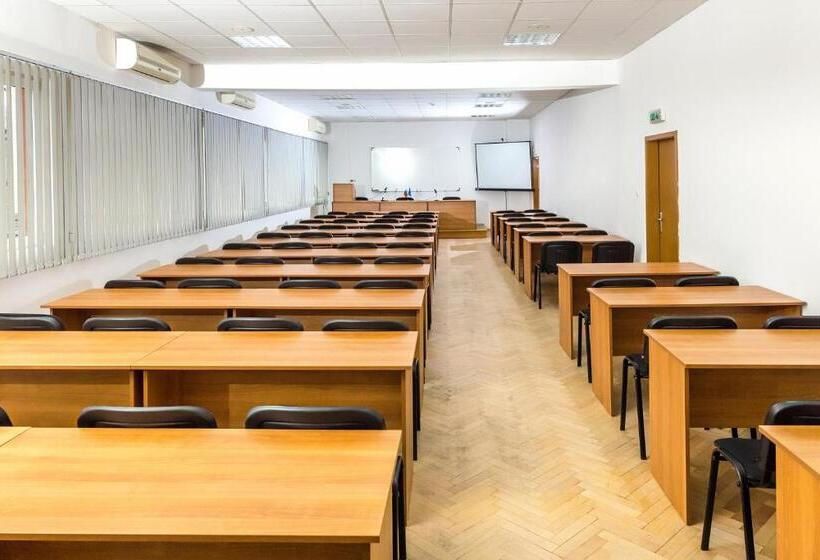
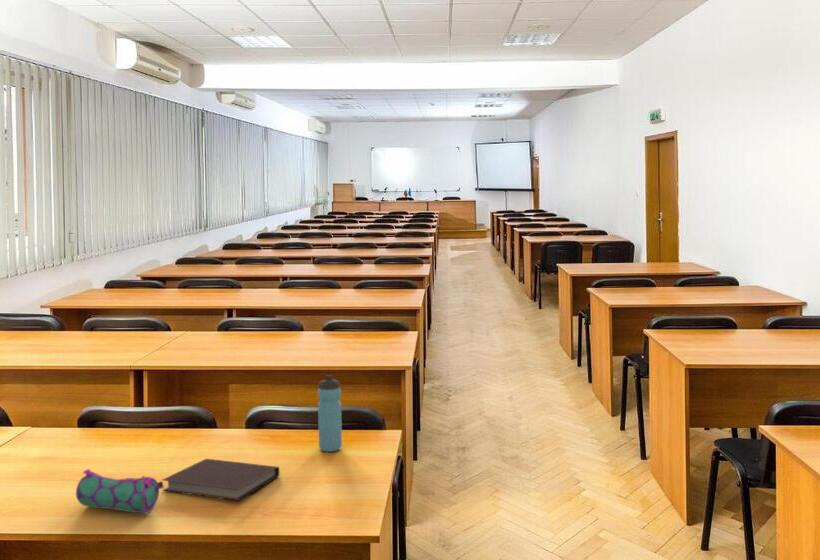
+ notebook (222, 477)
+ pencil case (118, 491)
+ water bottle (329, 412)
